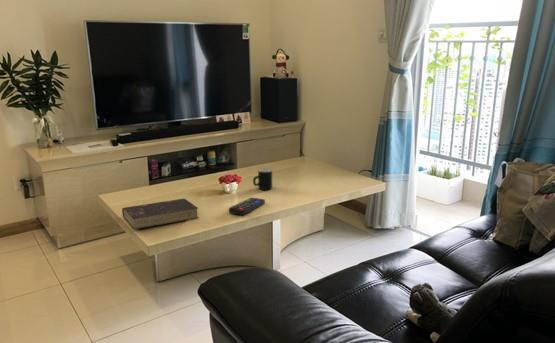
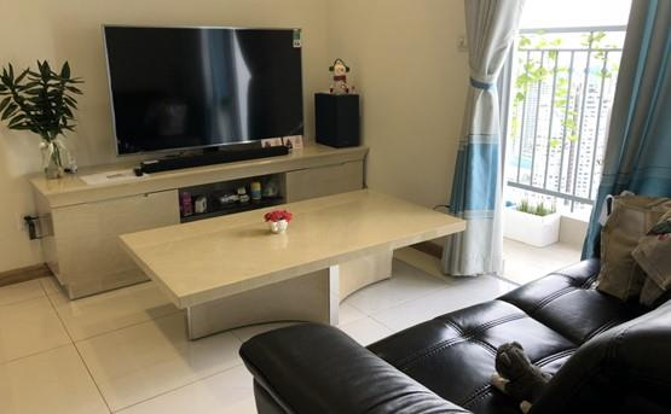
- book (160, 212)
- remote control (247, 205)
- mug (262, 179)
